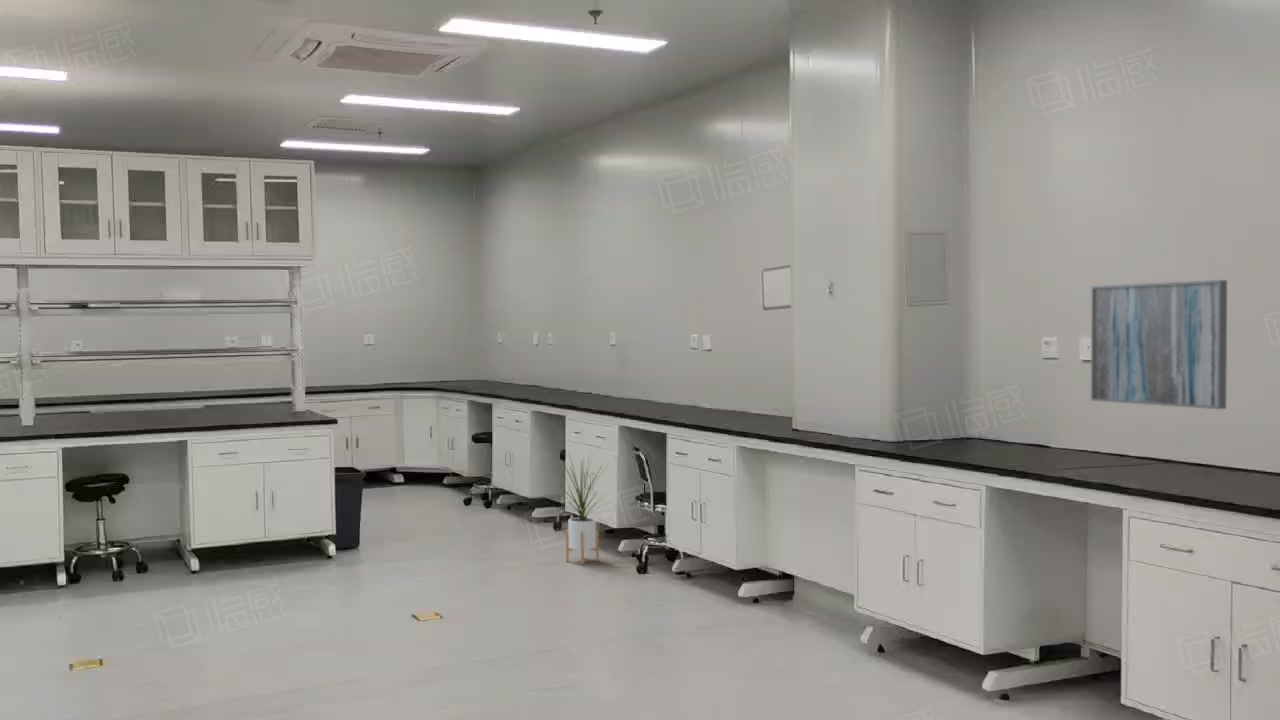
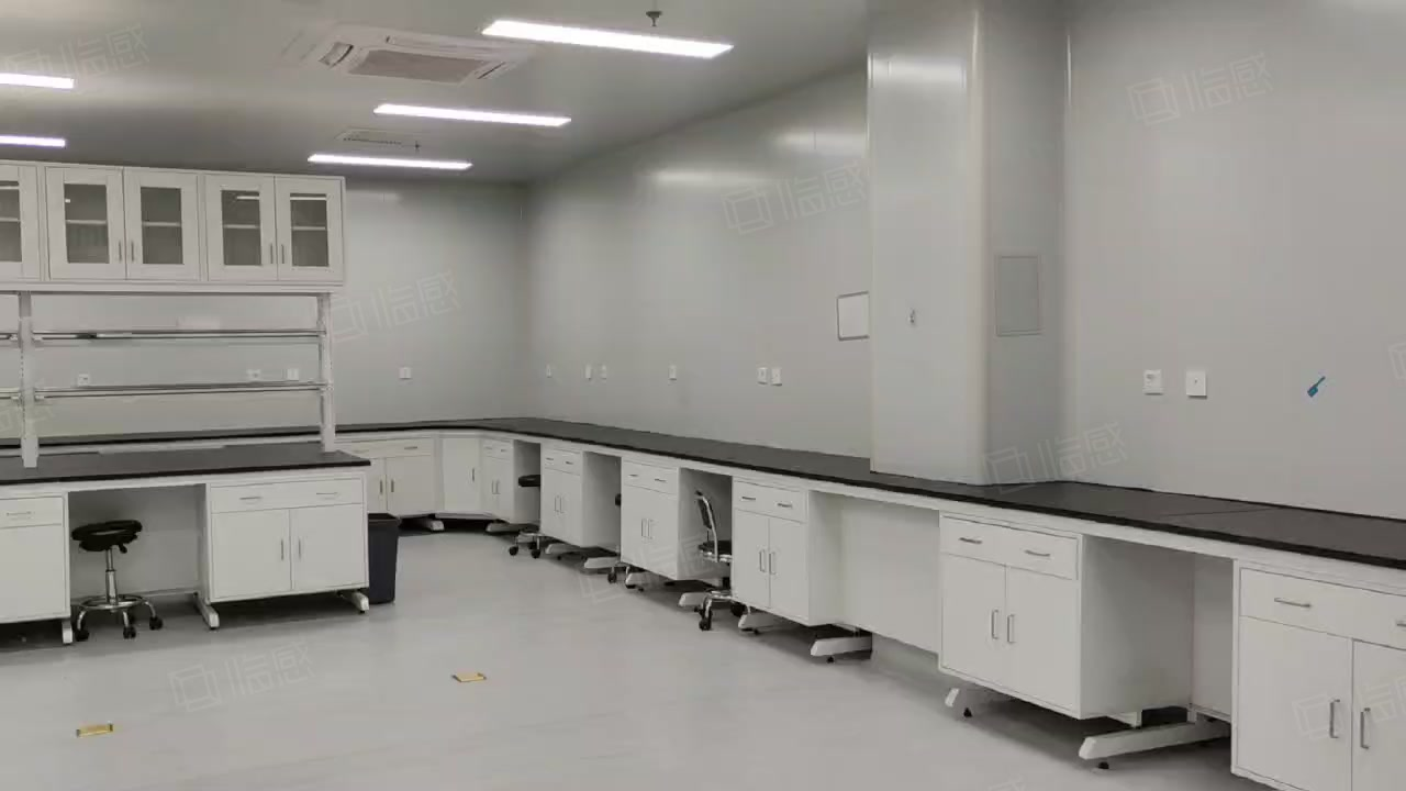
- house plant (583, 506)
- wall art (1154, 344)
